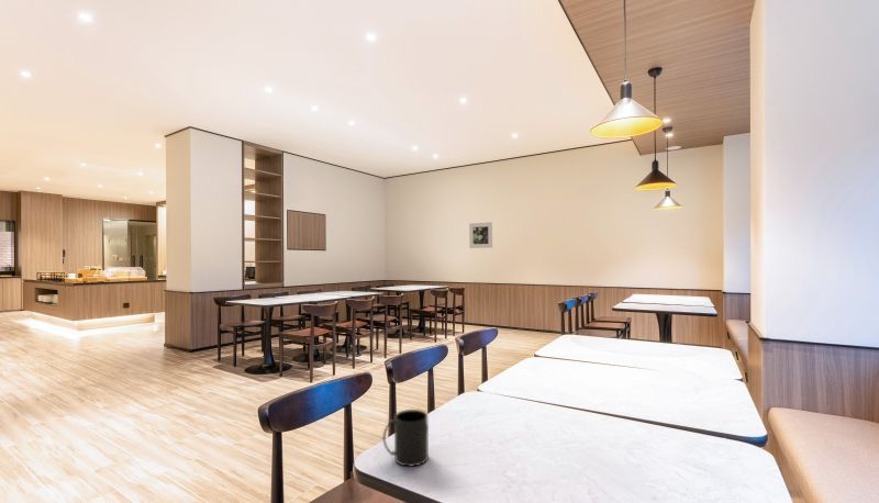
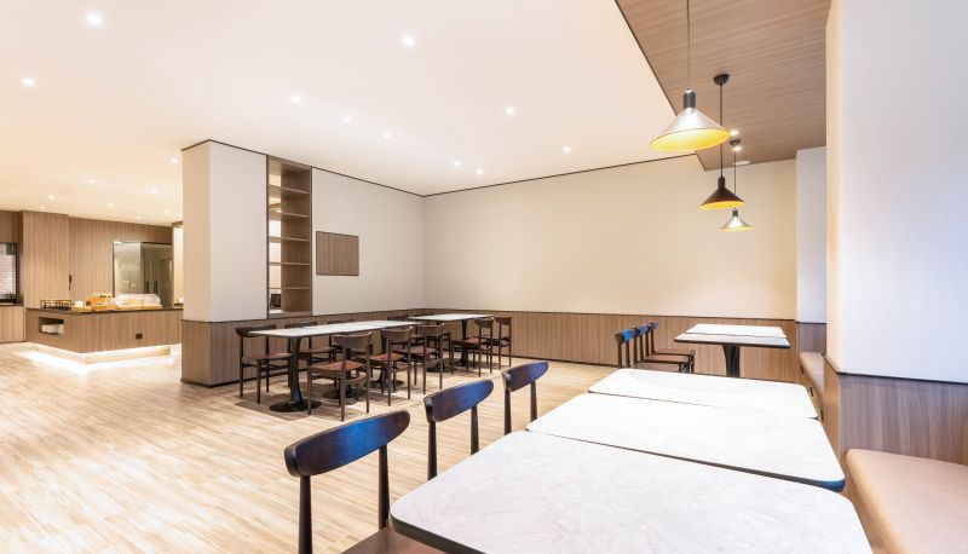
- mug (405, 437)
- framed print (480, 235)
